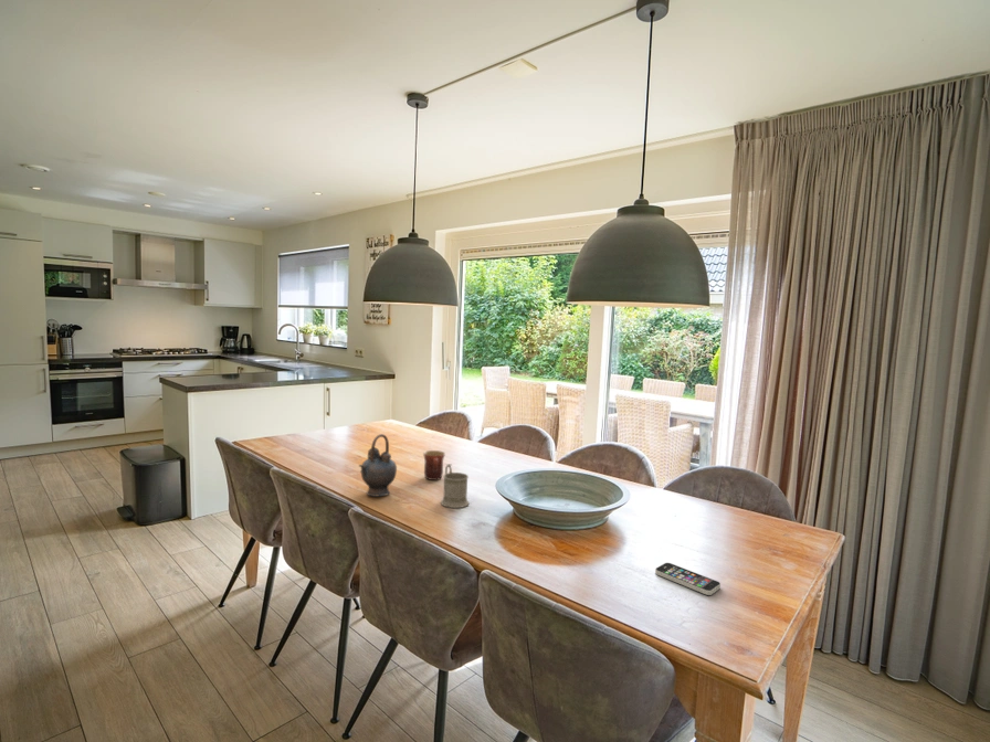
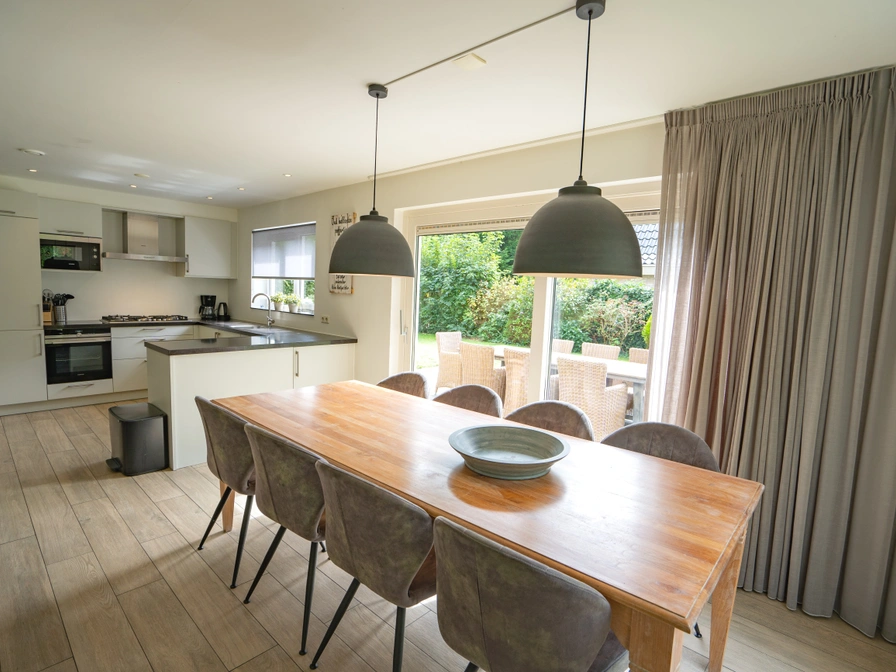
- mug (453, 484)
- mug (433, 466)
- teapot (376, 465)
- smartphone (686, 577)
